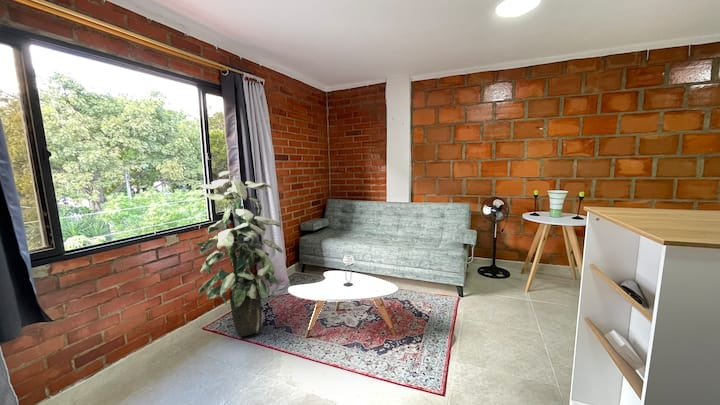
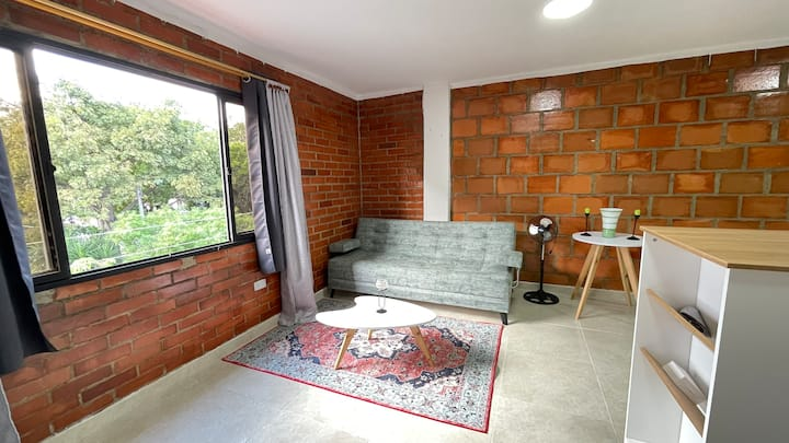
- indoor plant (239, 252)
